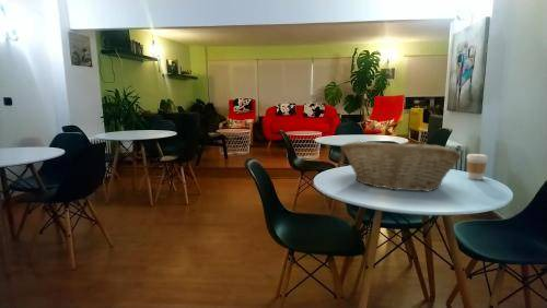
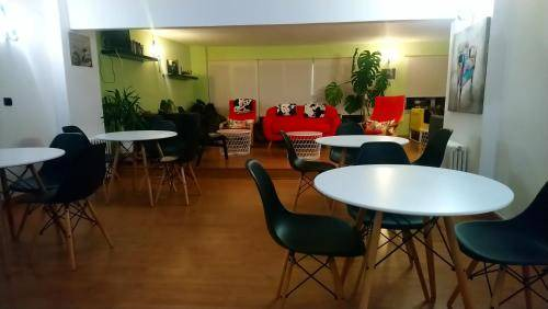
- fruit basket (396, 161)
- coffee cup (476, 166)
